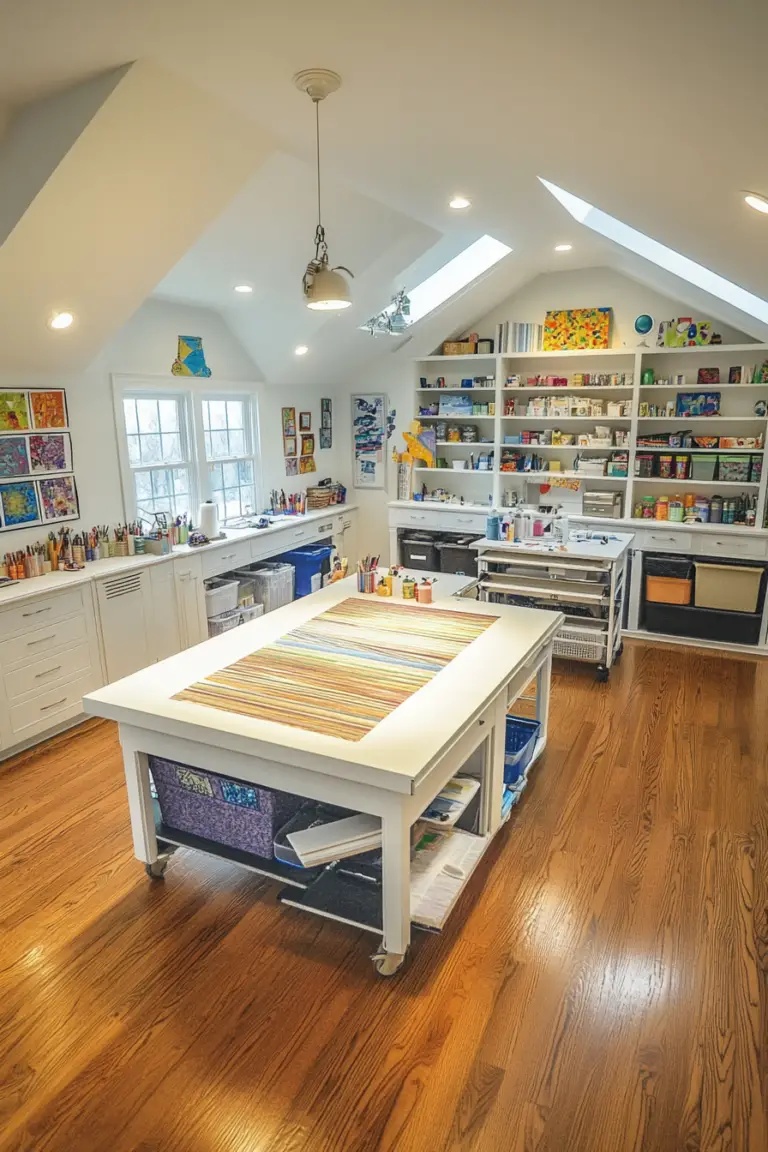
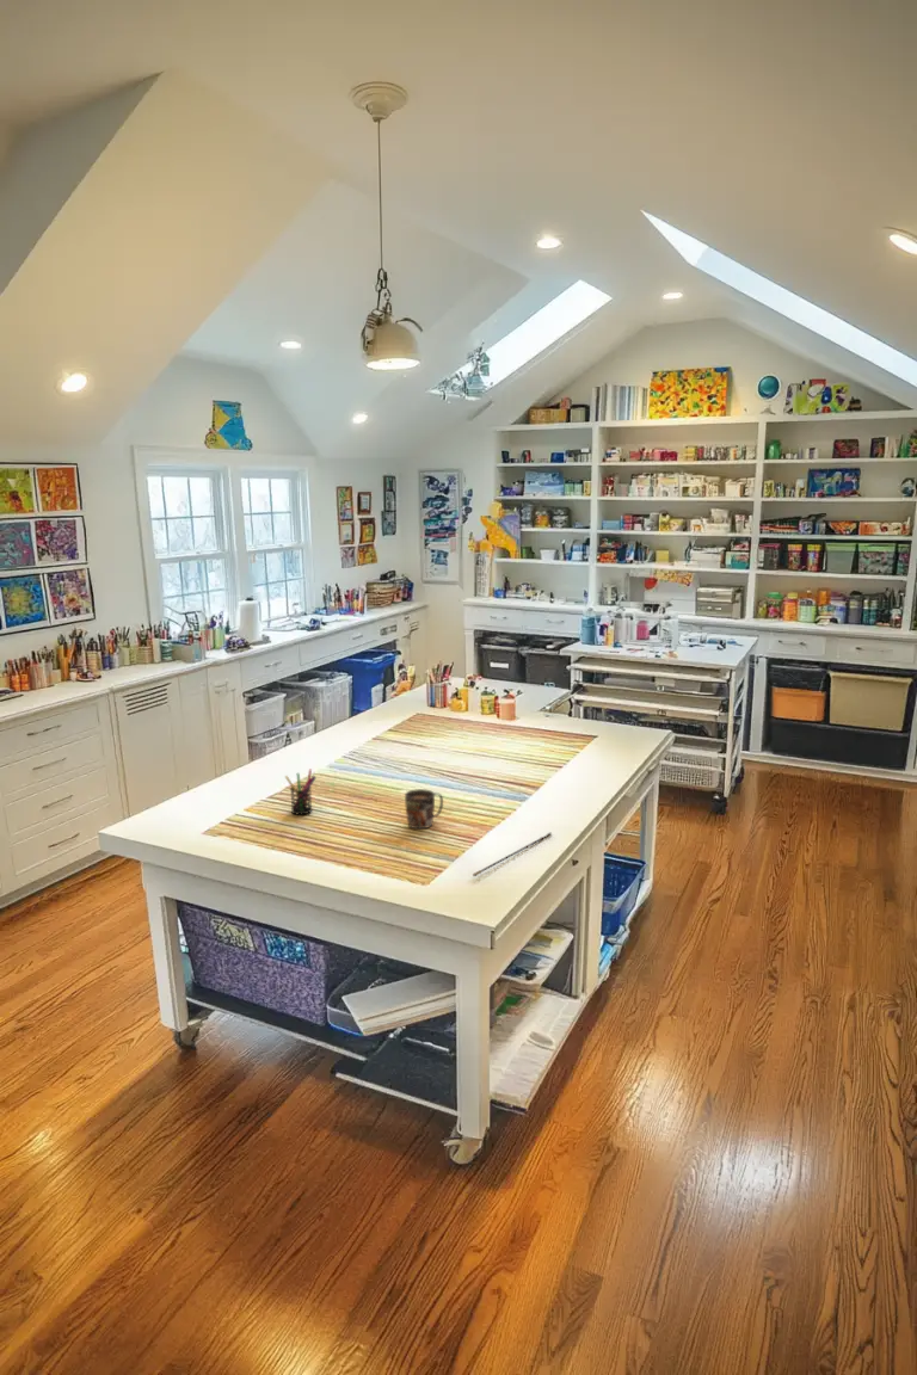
+ mug (425, 807)
+ pen holder (301, 790)
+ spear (515, 852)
